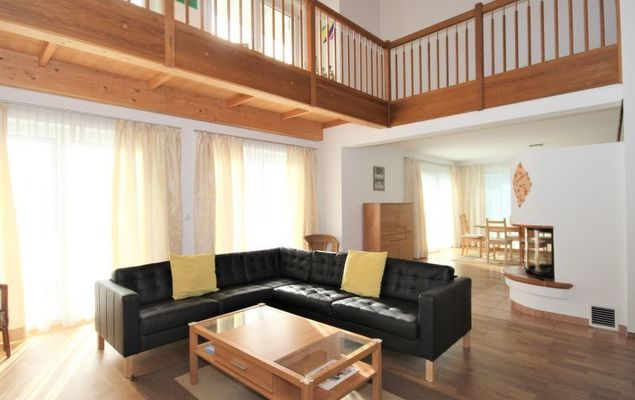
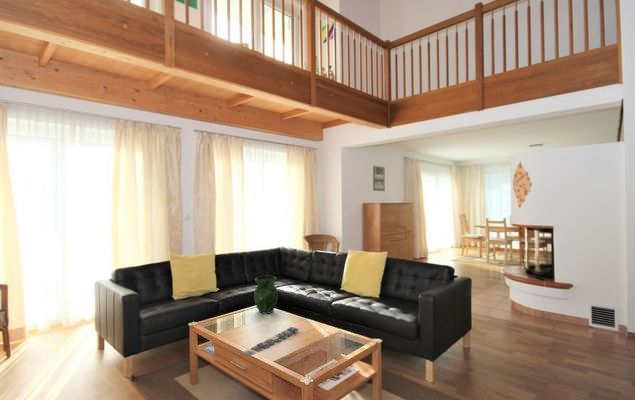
+ vase (266, 294)
+ book (272, 339)
